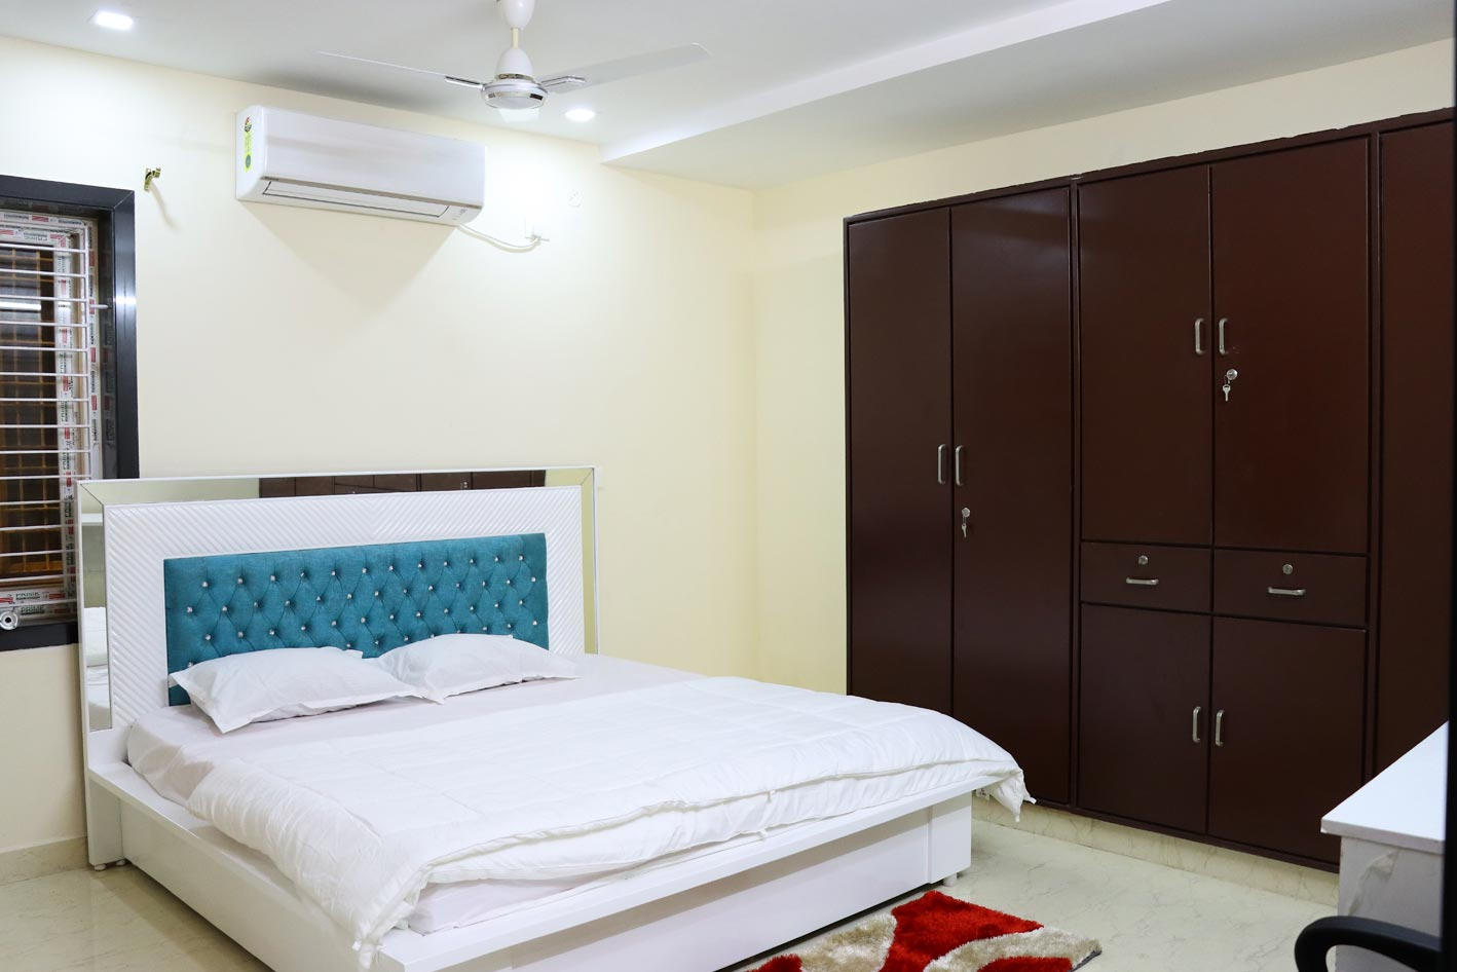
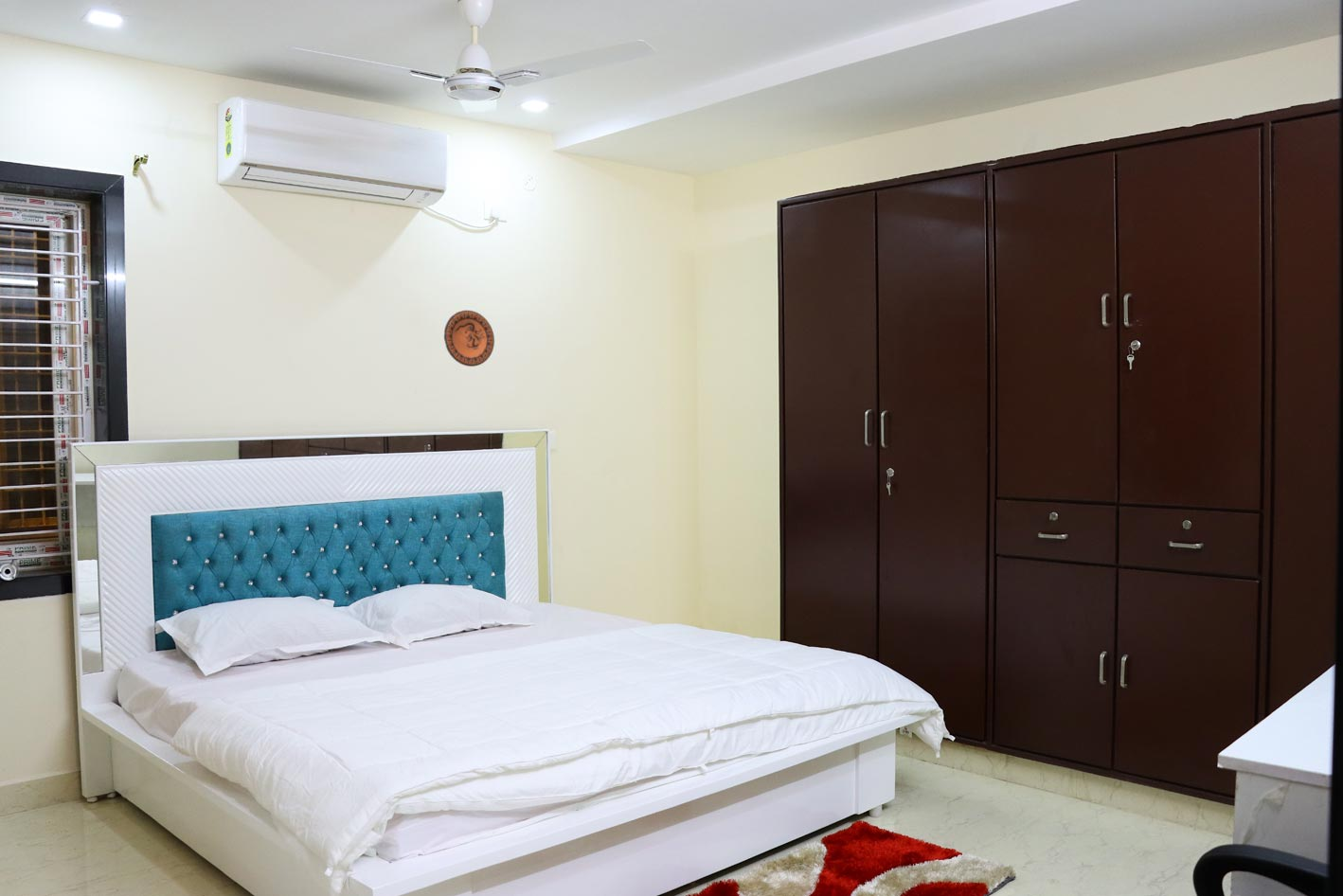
+ decorative plate (469, 338)
